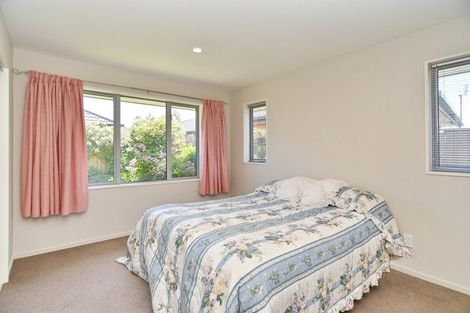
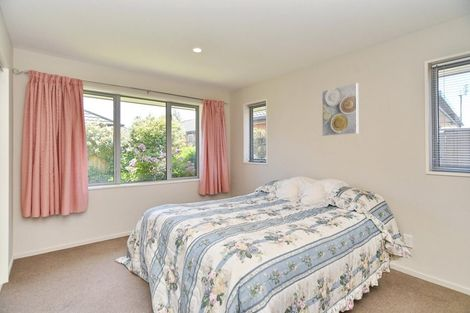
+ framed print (339, 111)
